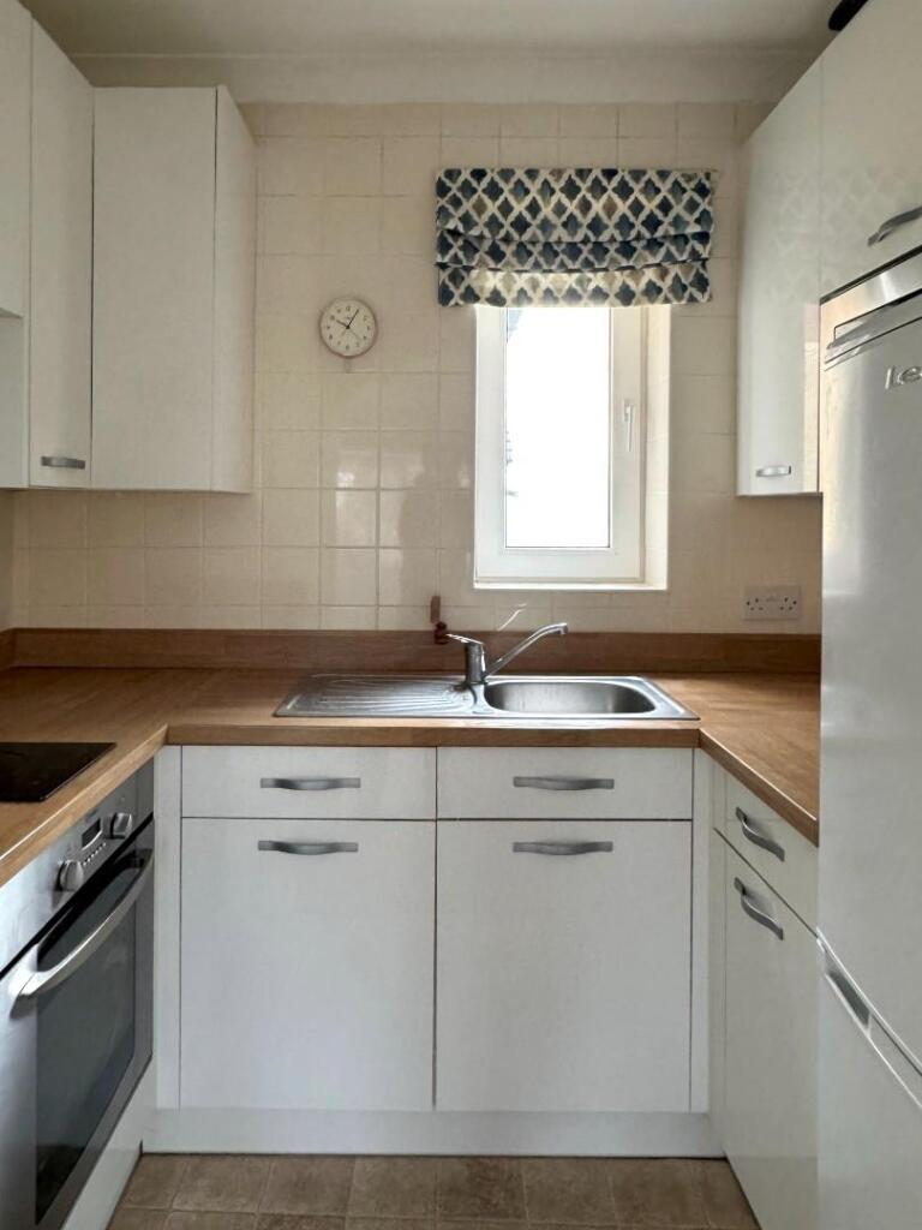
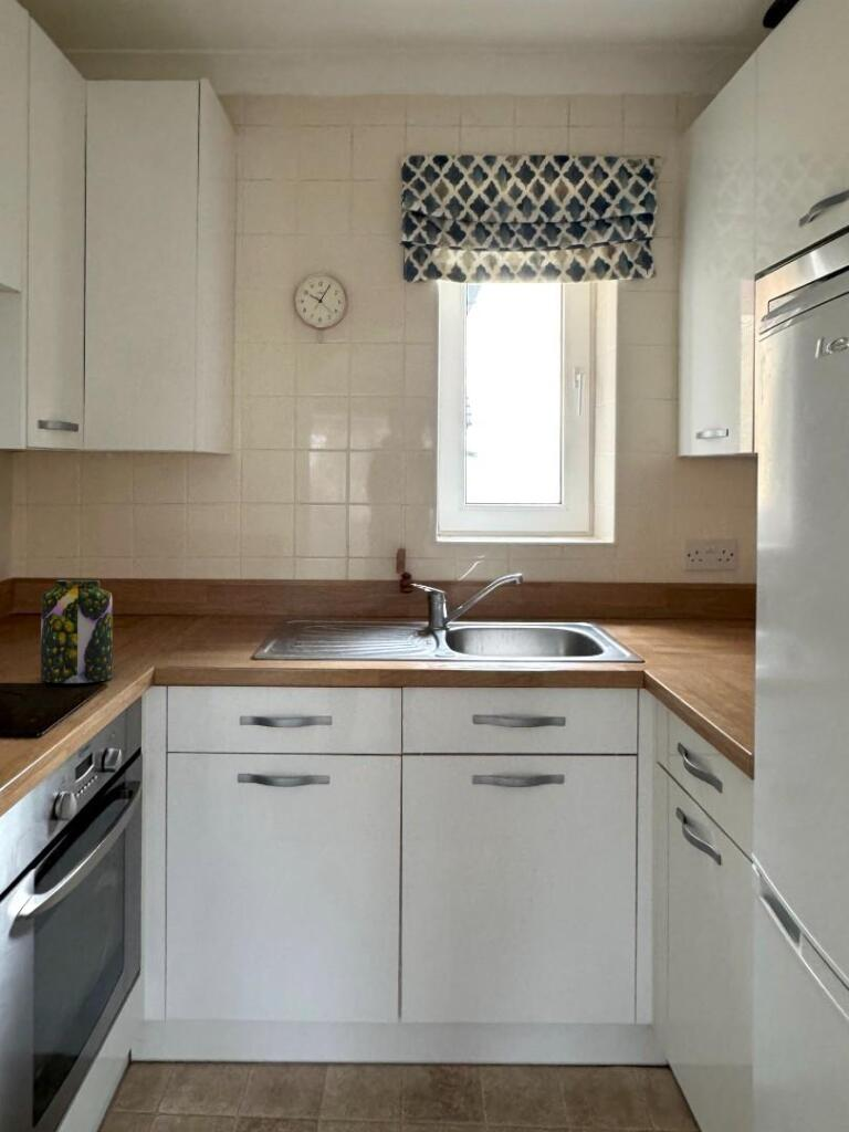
+ jar (76, 629)
